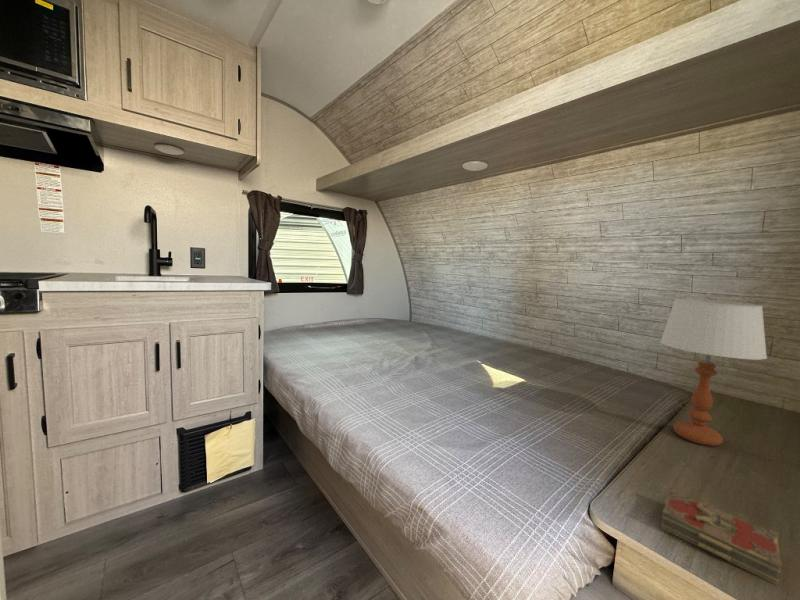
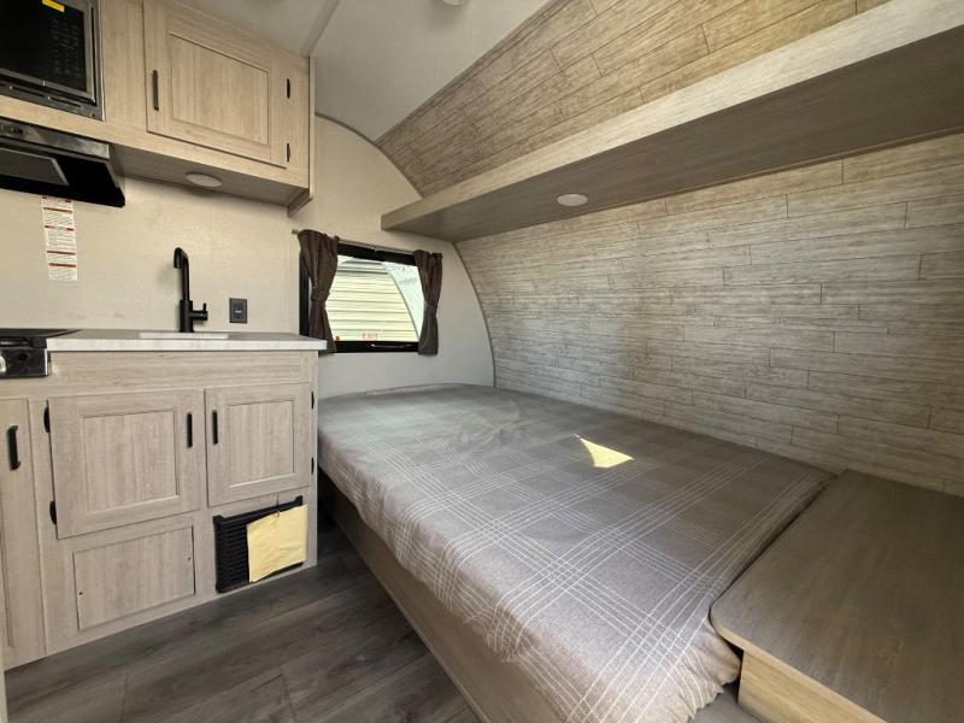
- book (717, 530)
- table lamp (705, 371)
